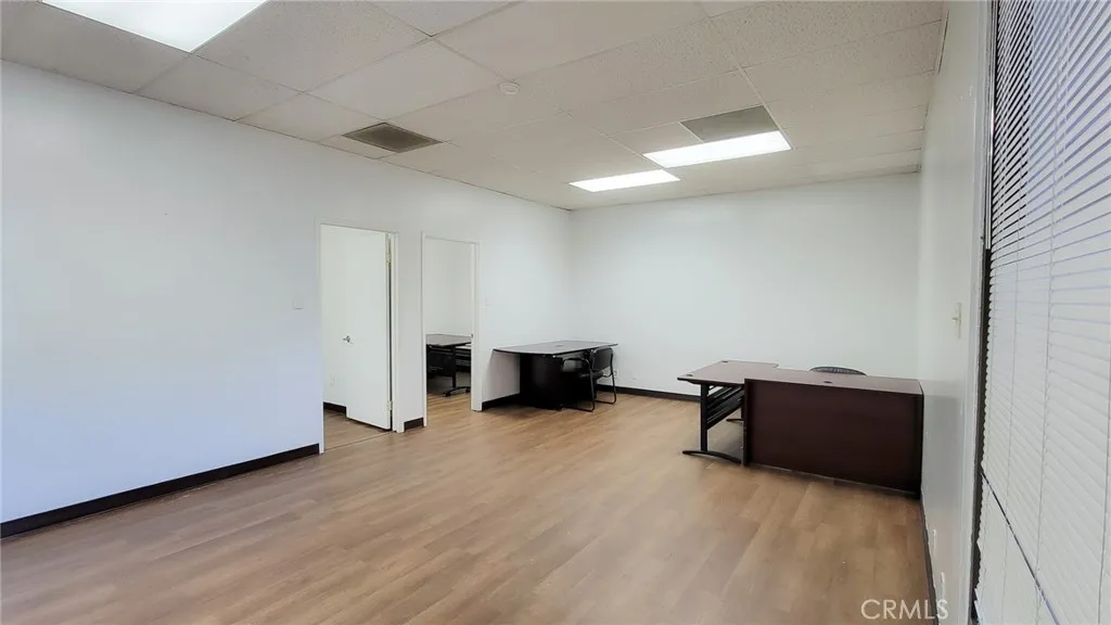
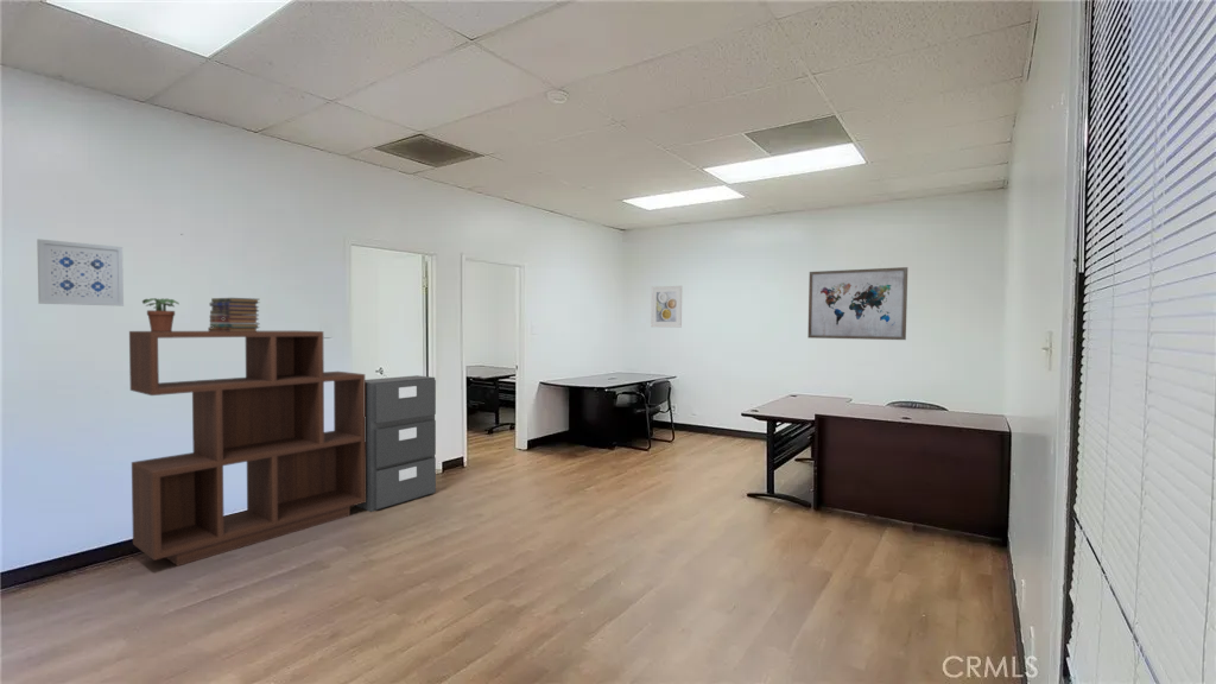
+ wall art (855, 304)
+ wall art (82, 273)
+ book stack (235, 315)
+ bookcase (261, 431)
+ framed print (666, 306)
+ filing cabinet (397, 439)
+ potted plant (159, 315)
